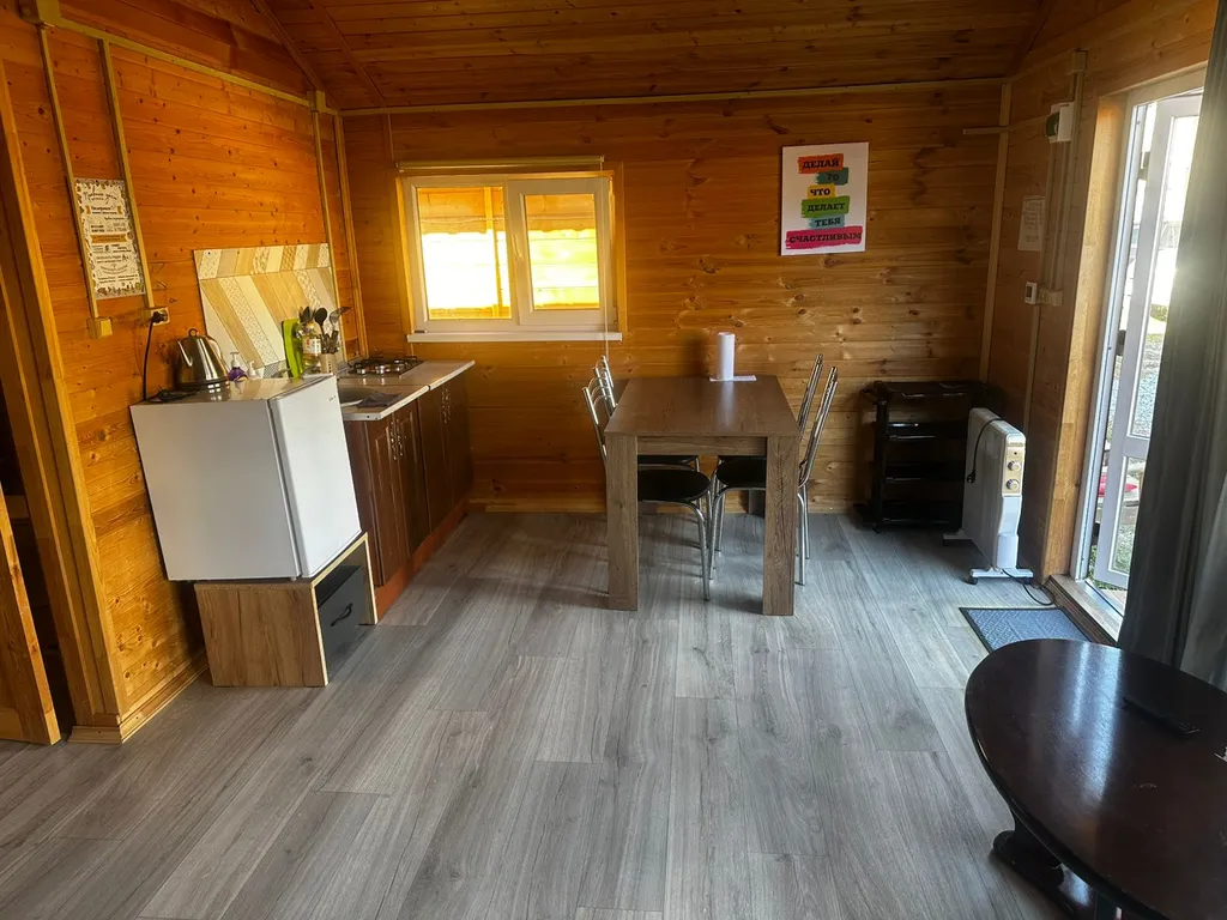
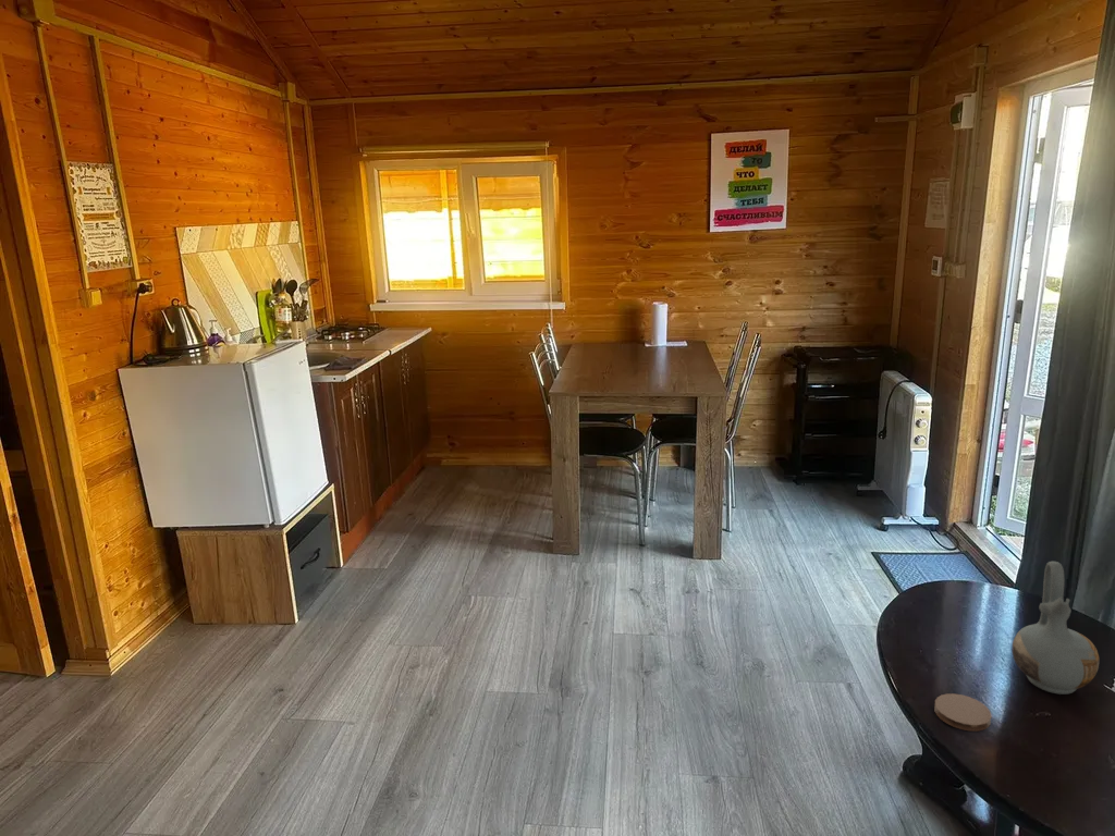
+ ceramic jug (1057, 628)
+ coaster (961, 711)
